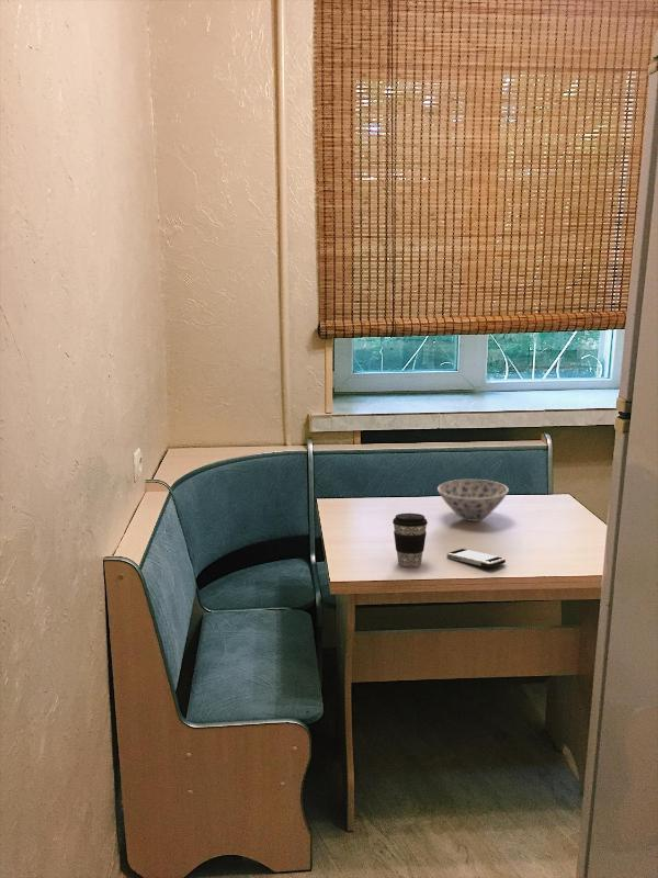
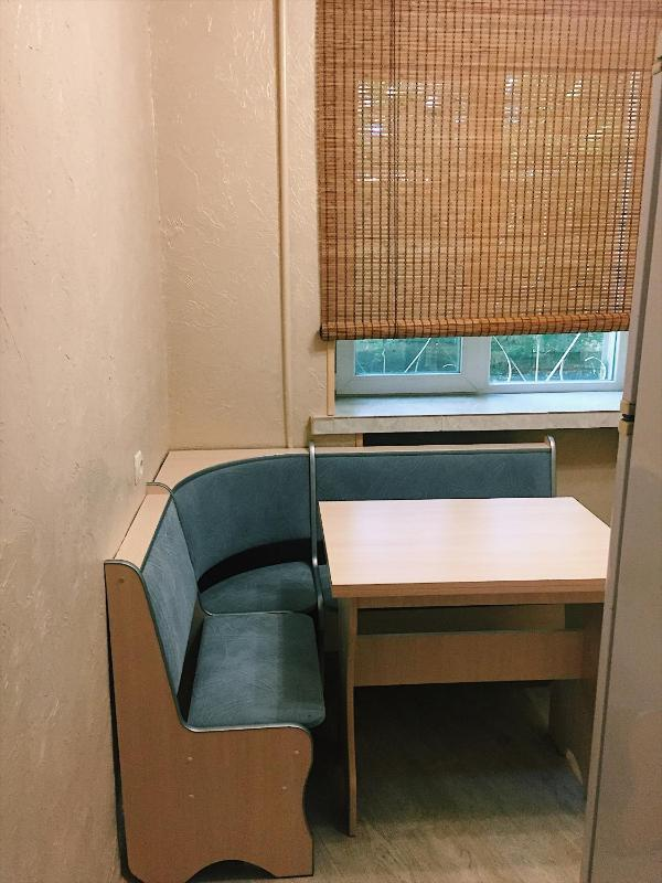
- bowl (472, 502)
- smartphone (475, 558)
- coffee cup (409, 540)
